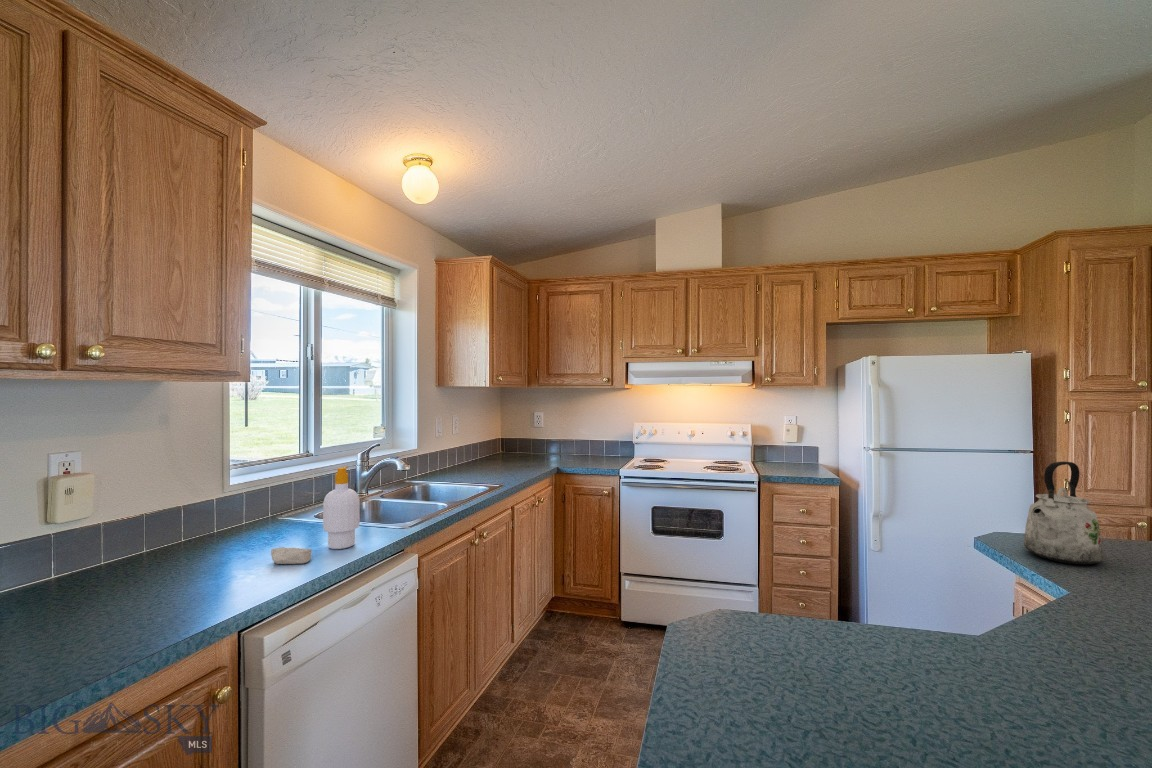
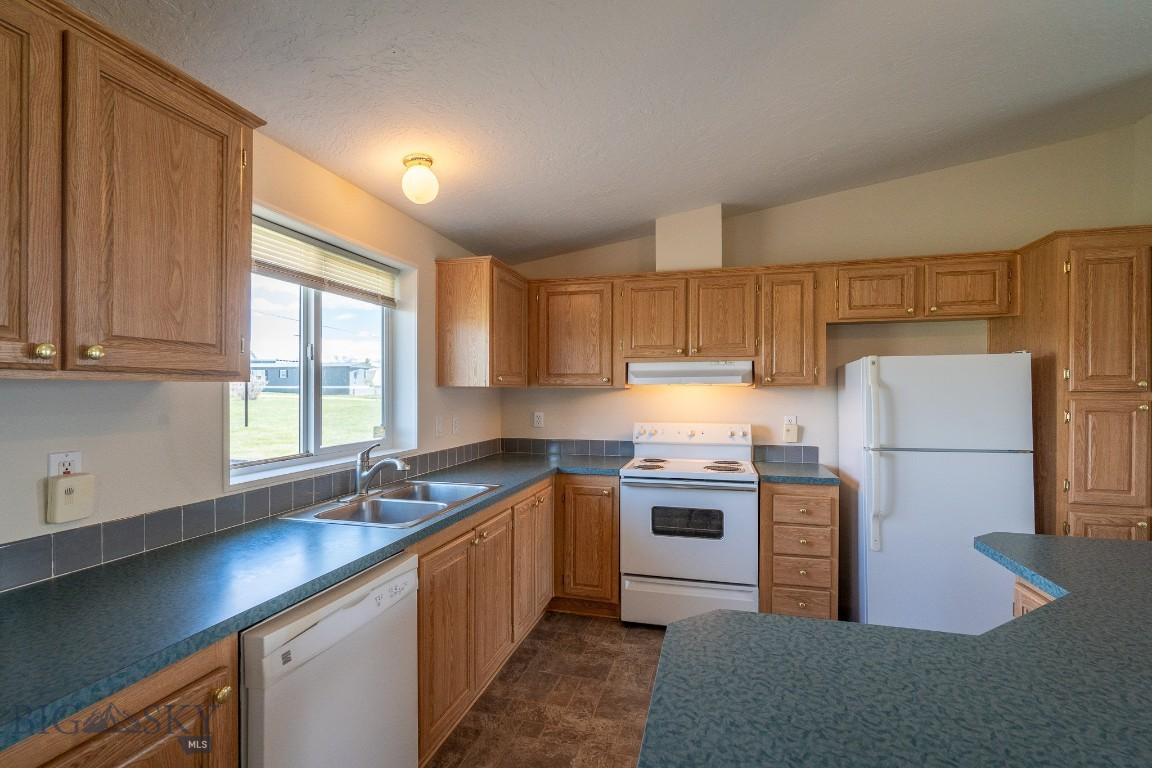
- soap bar (291, 554)
- kettle (1056, 511)
- soap bottle (341, 507)
